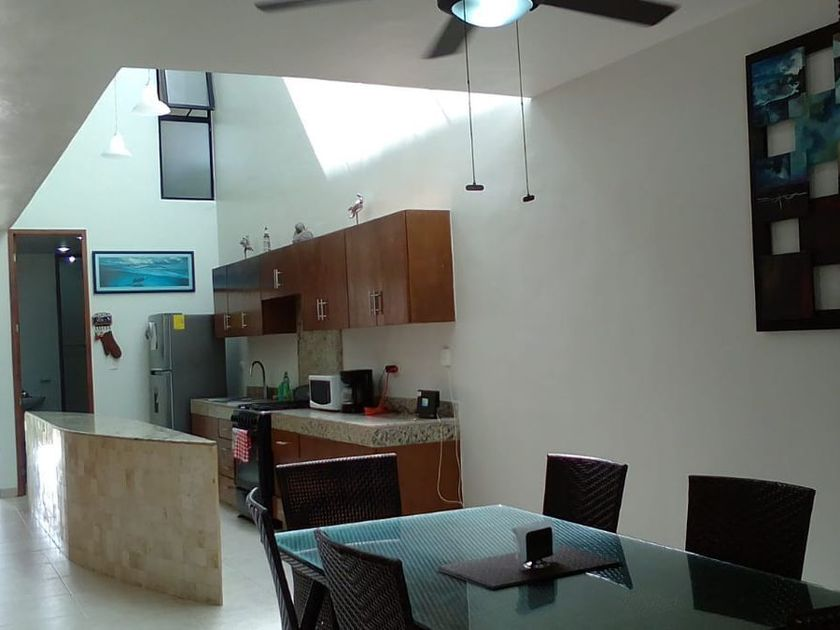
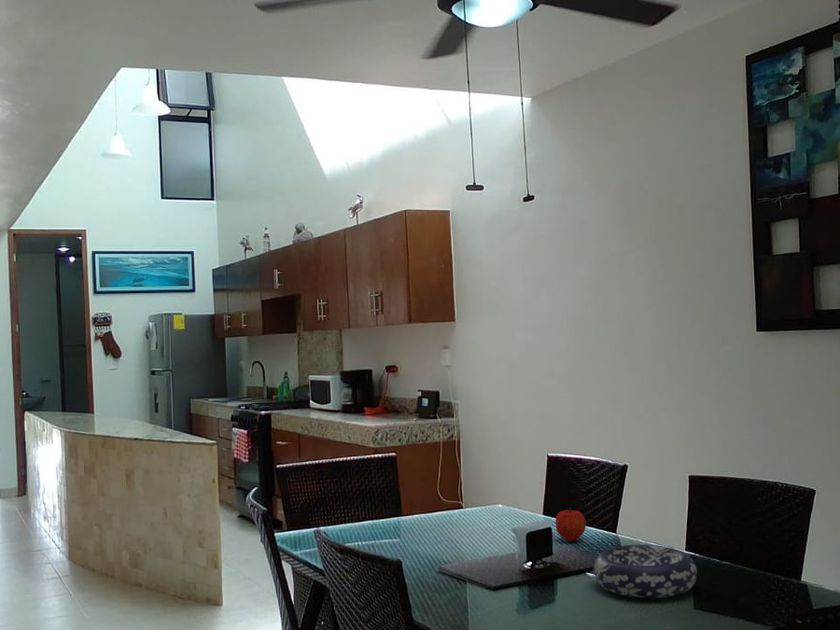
+ fruit (570, 524)
+ decorative bowl (644, 571)
